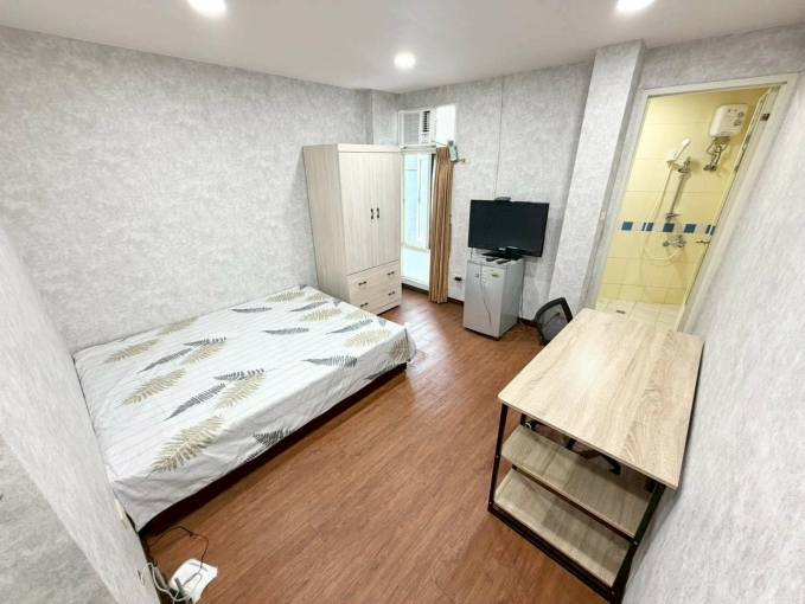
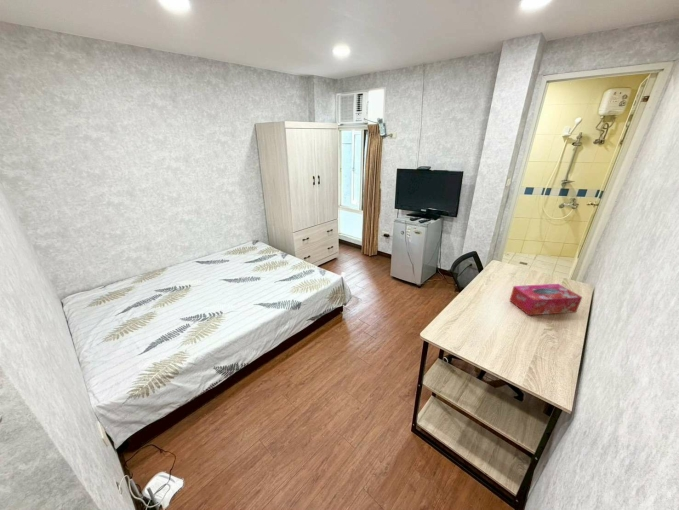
+ tissue box (544, 298)
